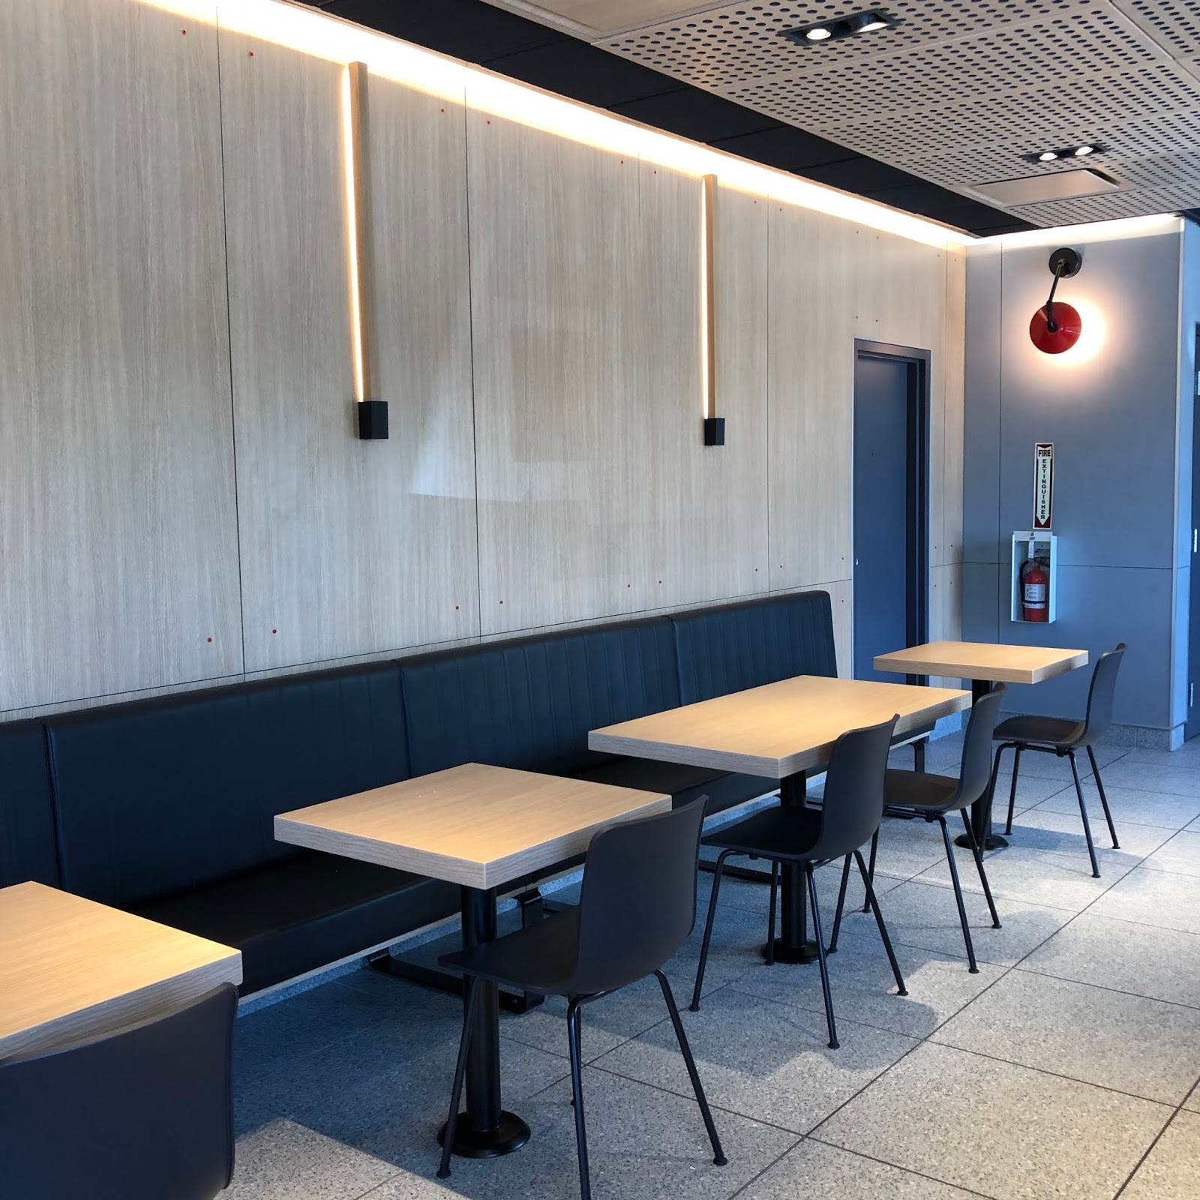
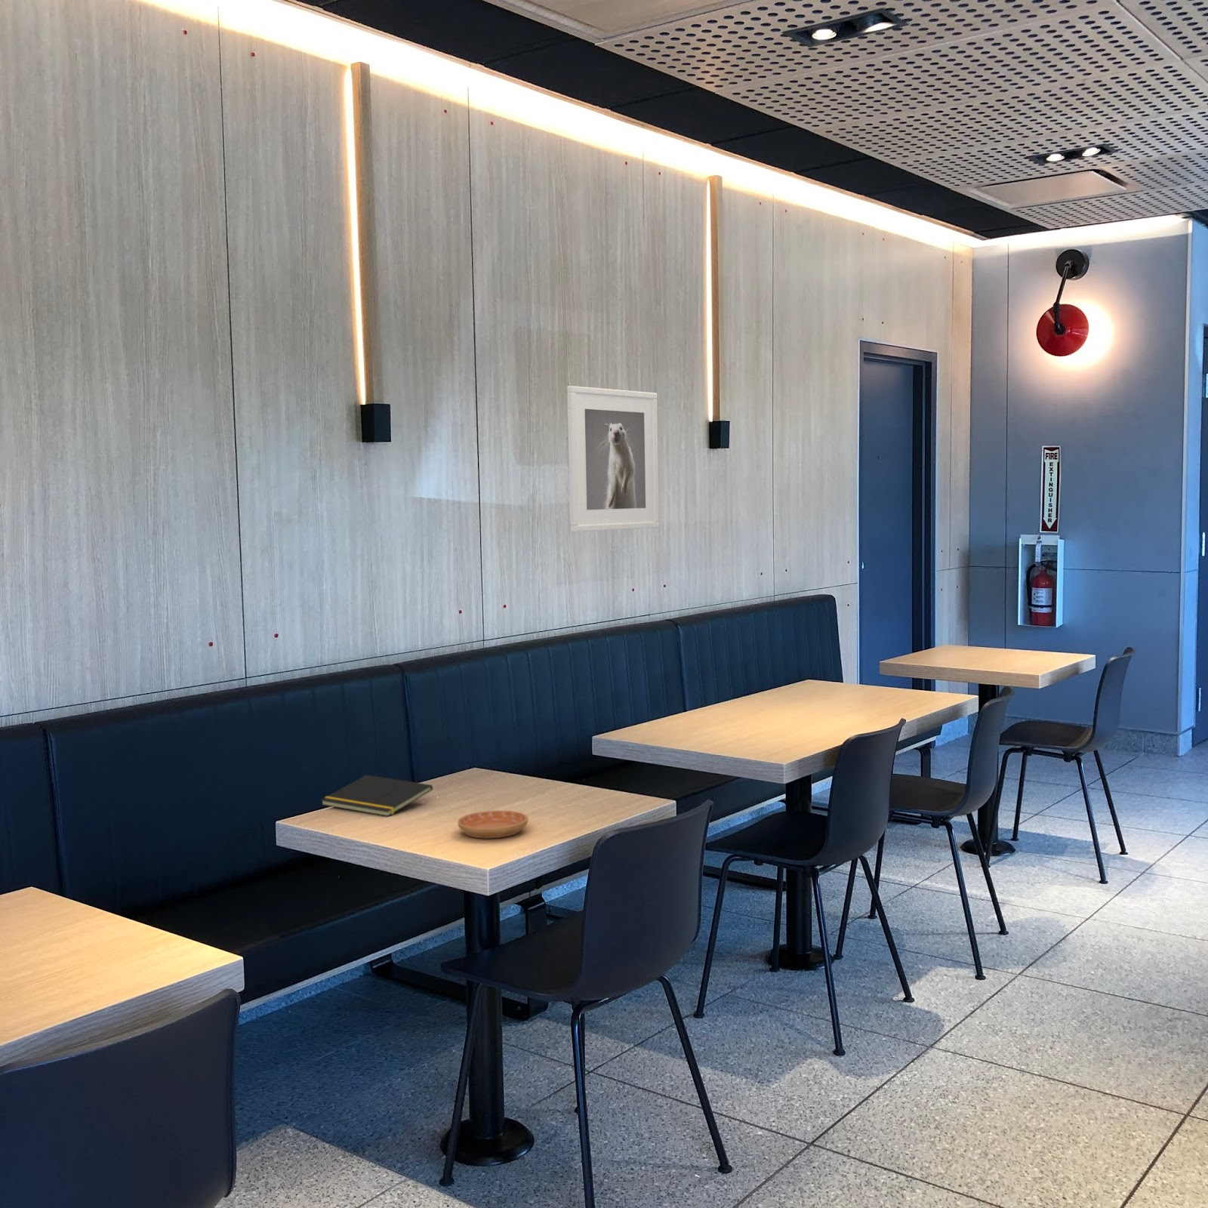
+ saucer (493, 824)
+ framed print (615, 460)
+ notepad (377, 794)
